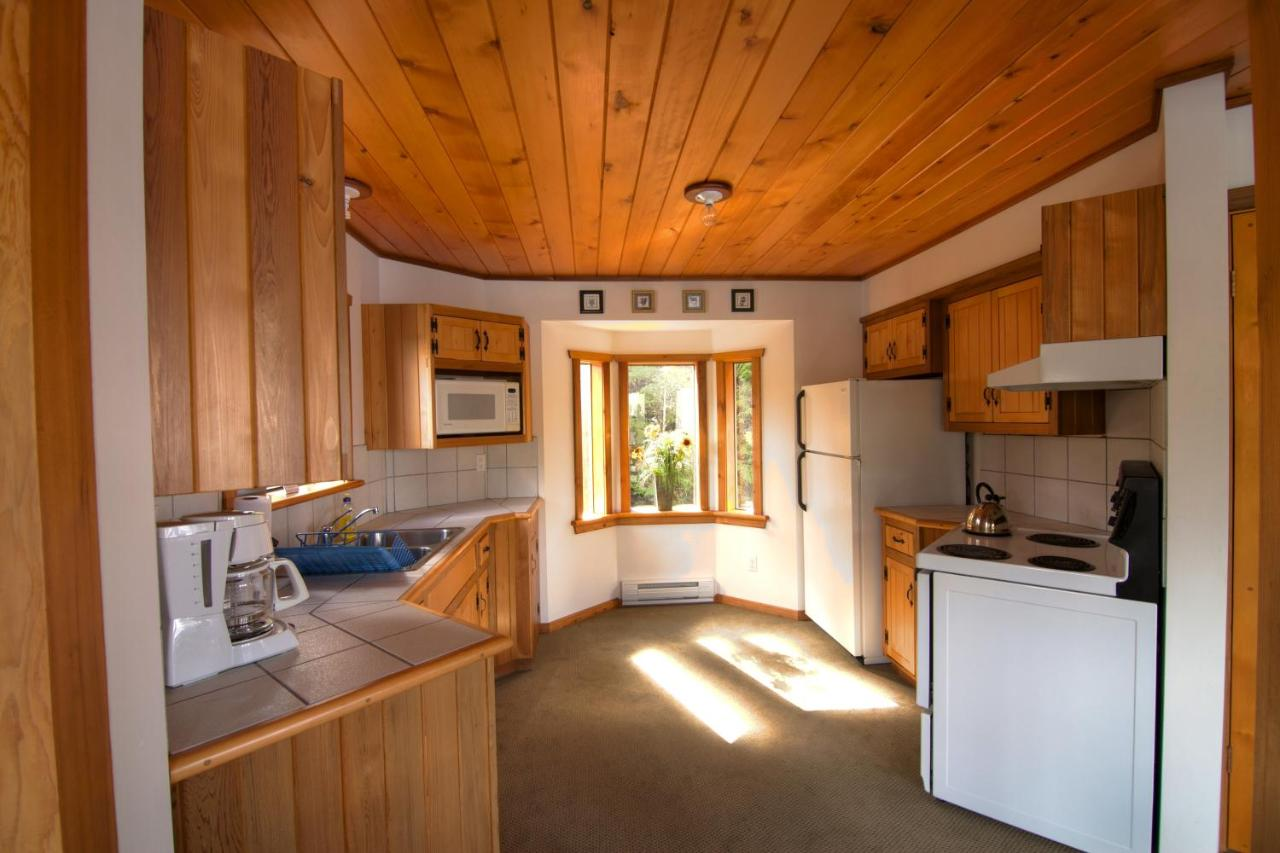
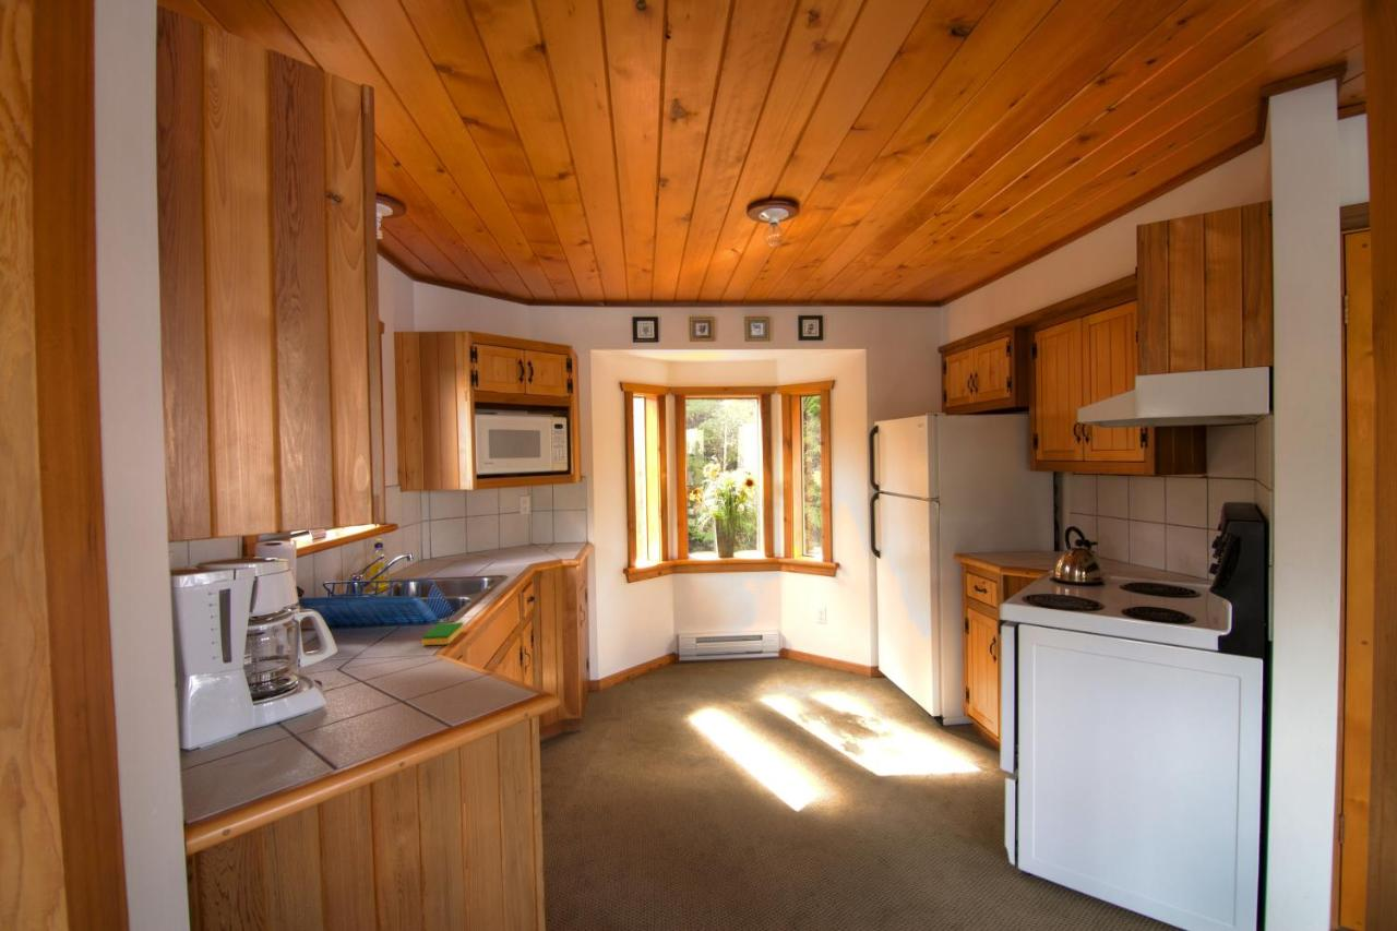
+ dish sponge (443, 633)
